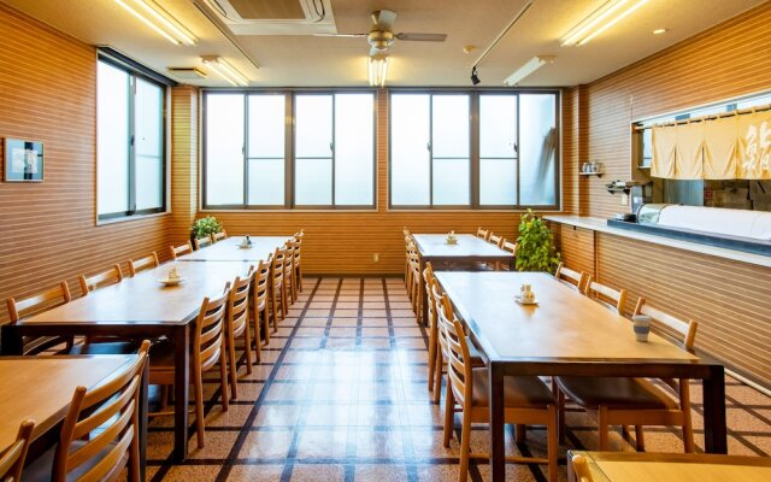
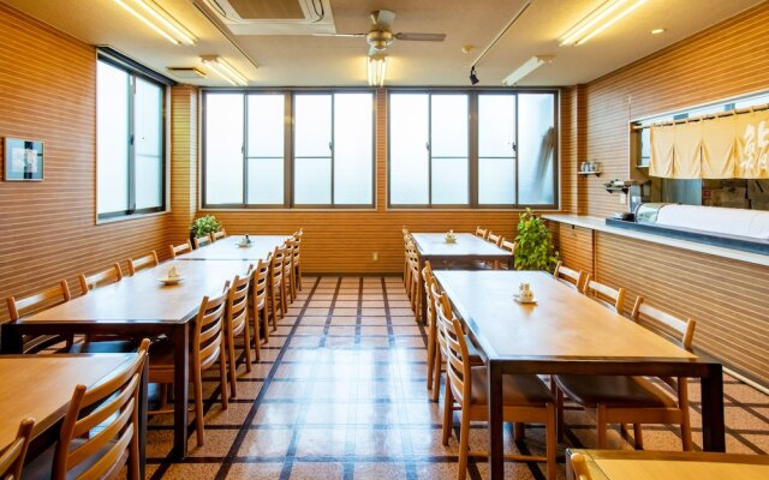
- coffee cup (641, 328)
